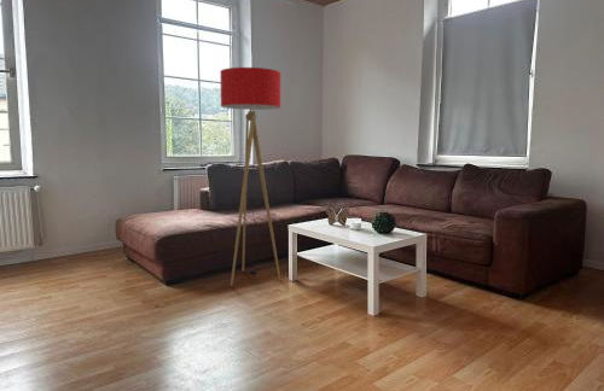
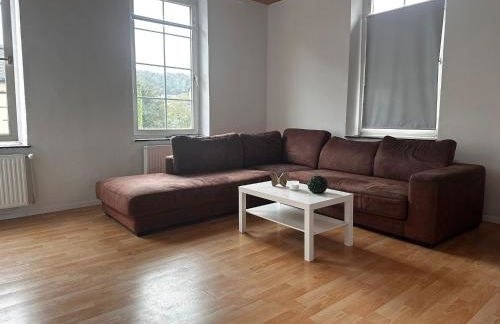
- floor lamp (251, 177)
